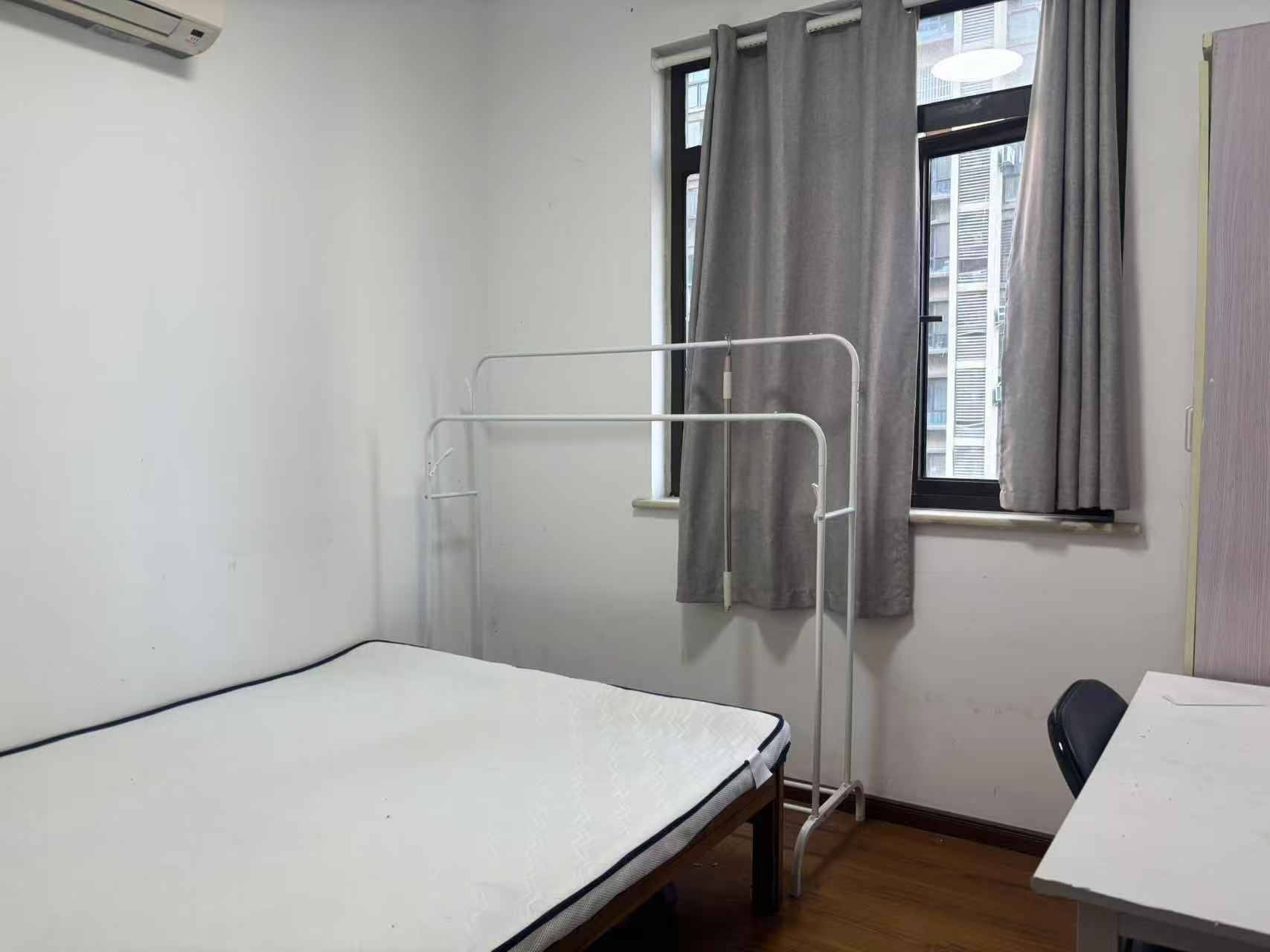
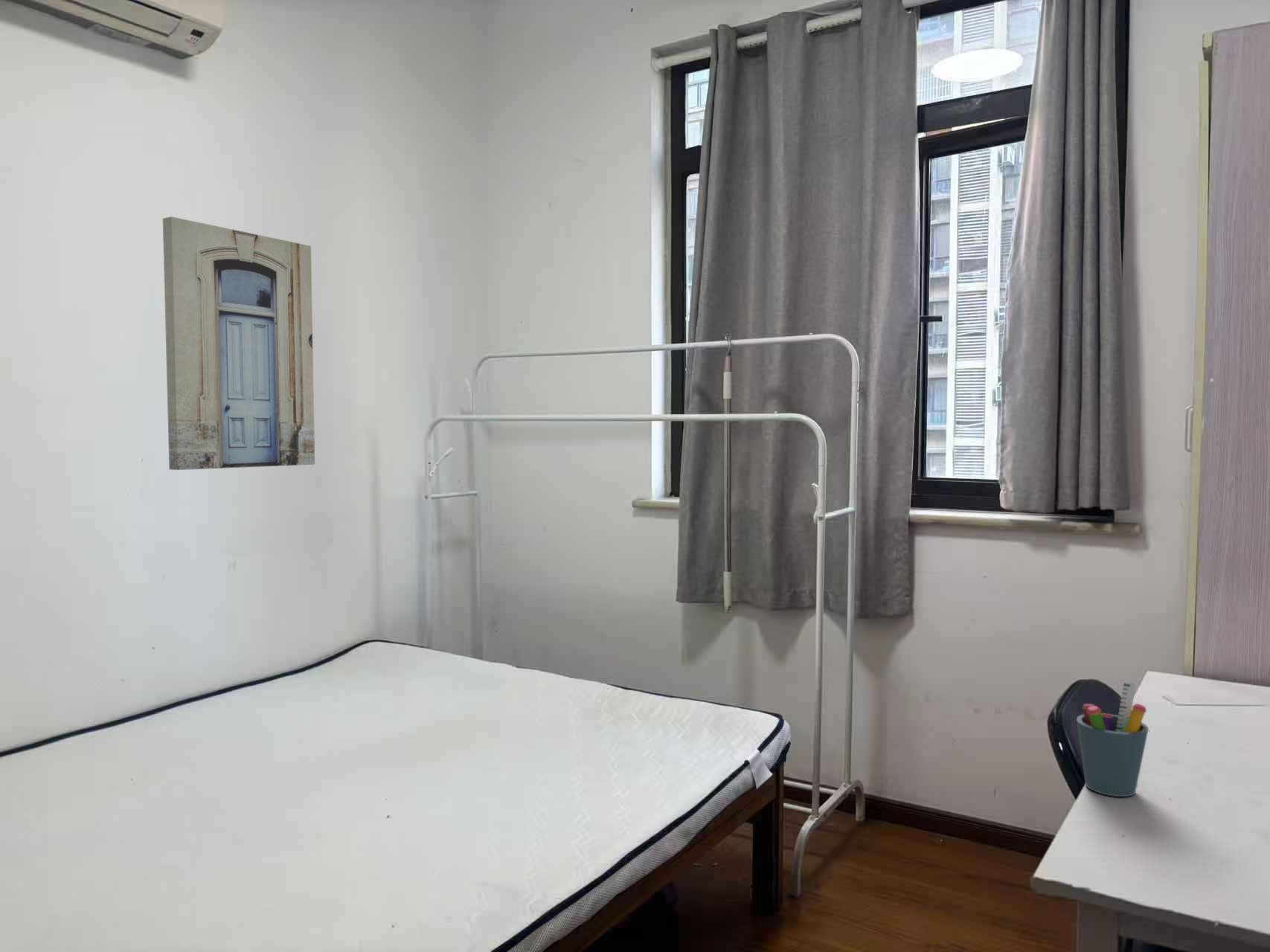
+ wall art (244, 350)
+ pen holder (1112, 738)
